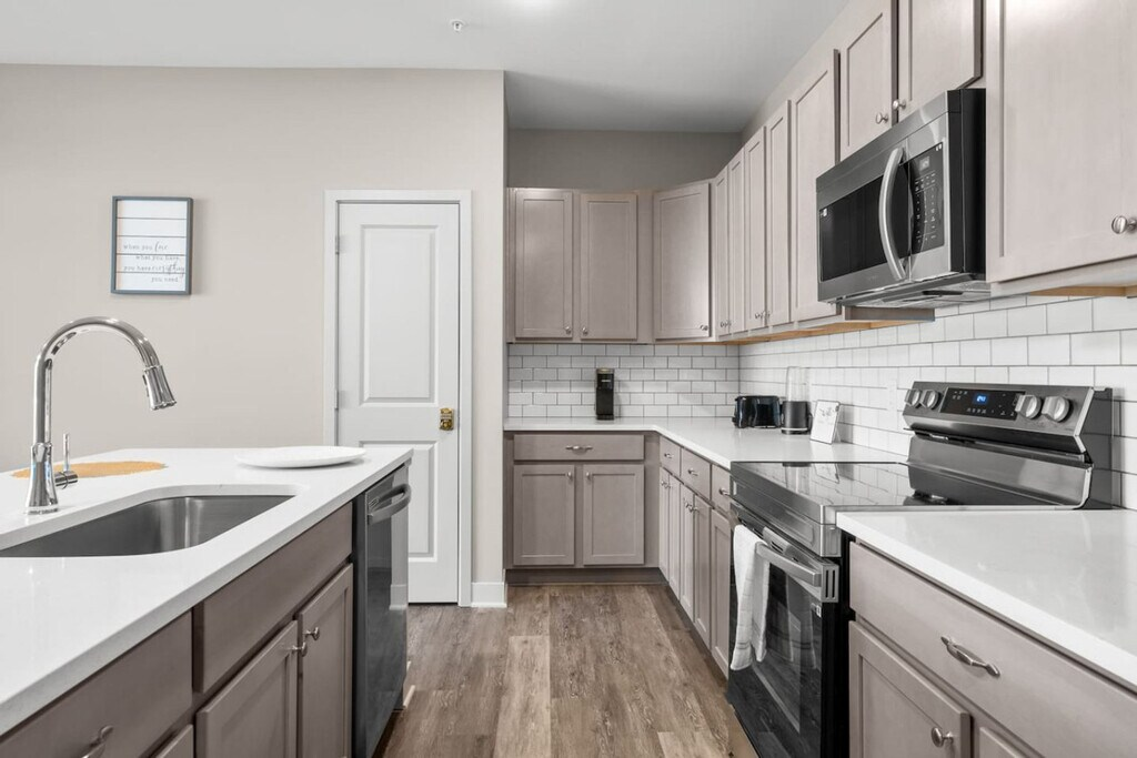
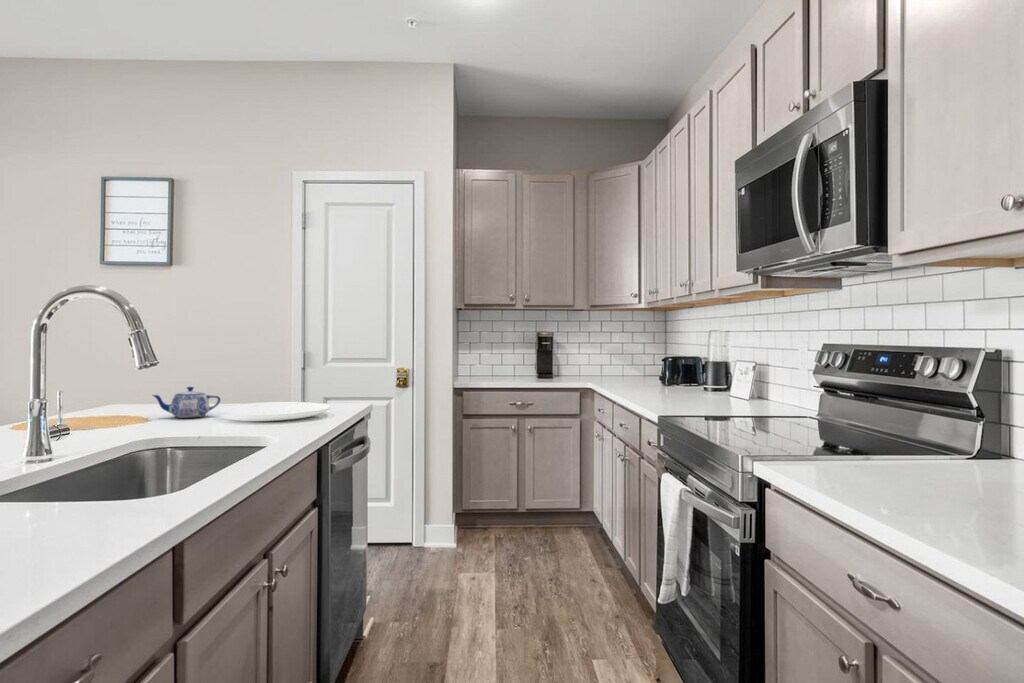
+ teapot (186, 401)
